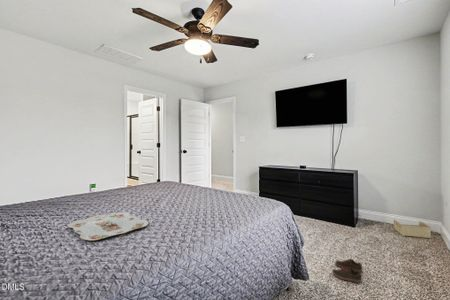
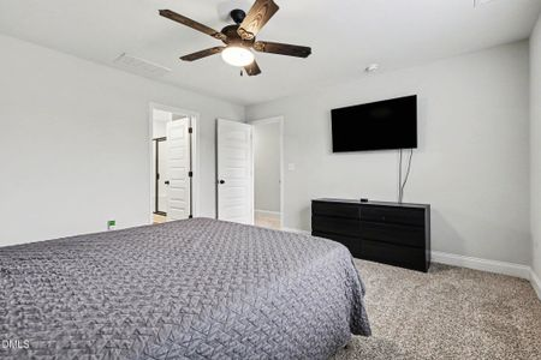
- shoe (347, 267)
- serving tray (108, 224)
- storage bin (411, 227)
